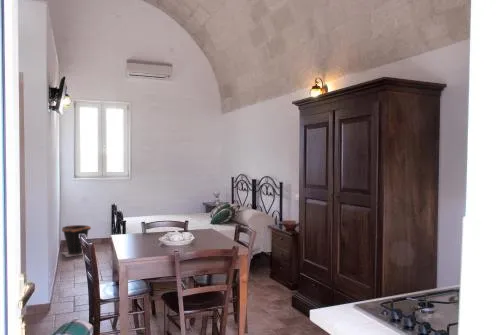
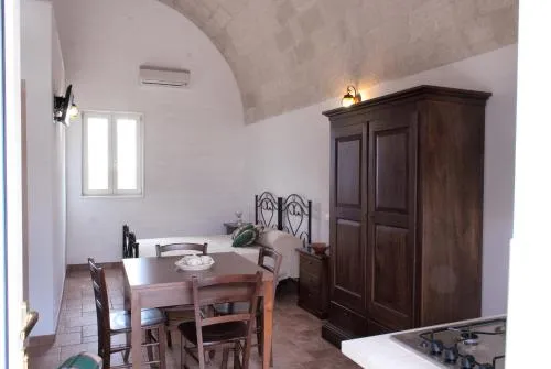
- waste bin (75, 238)
